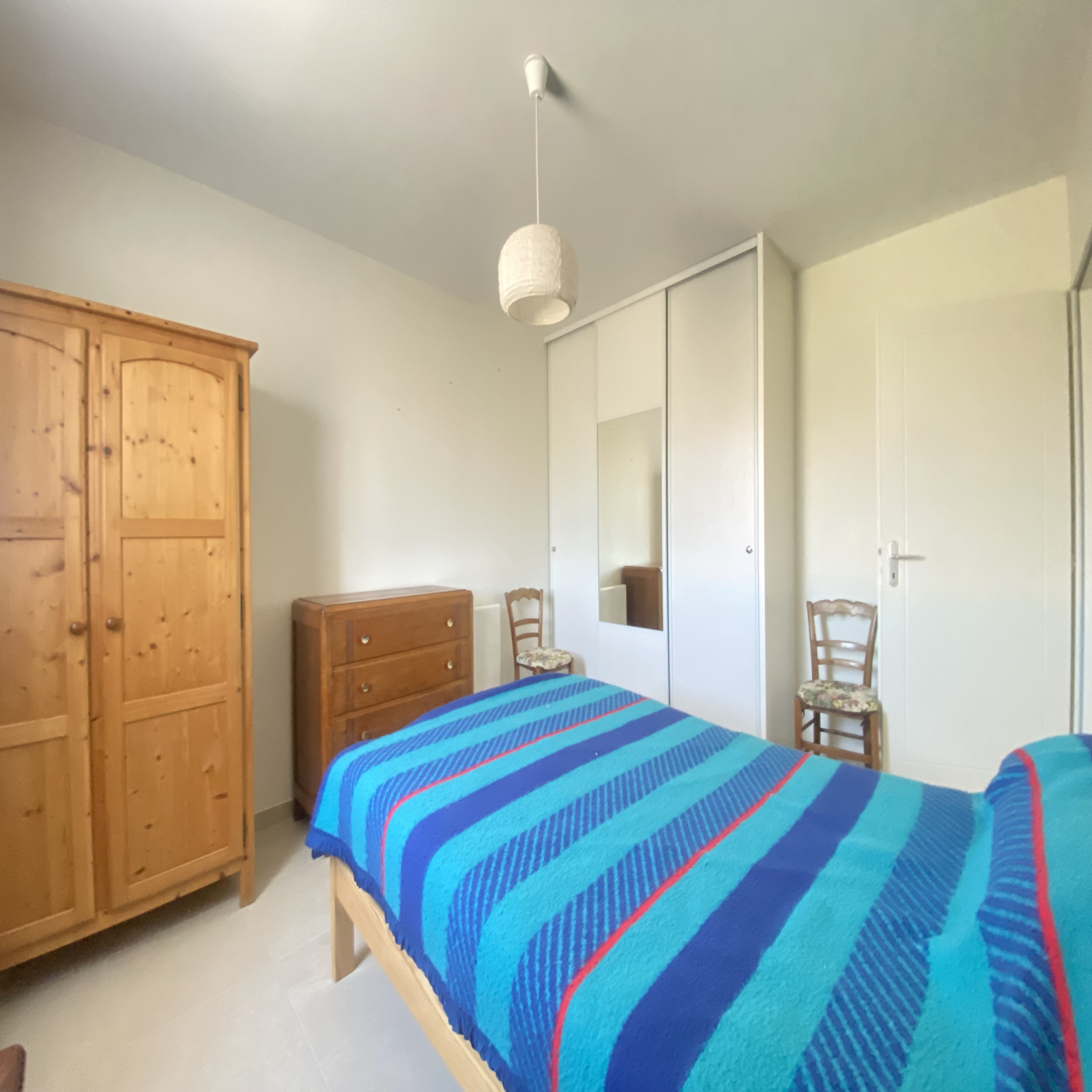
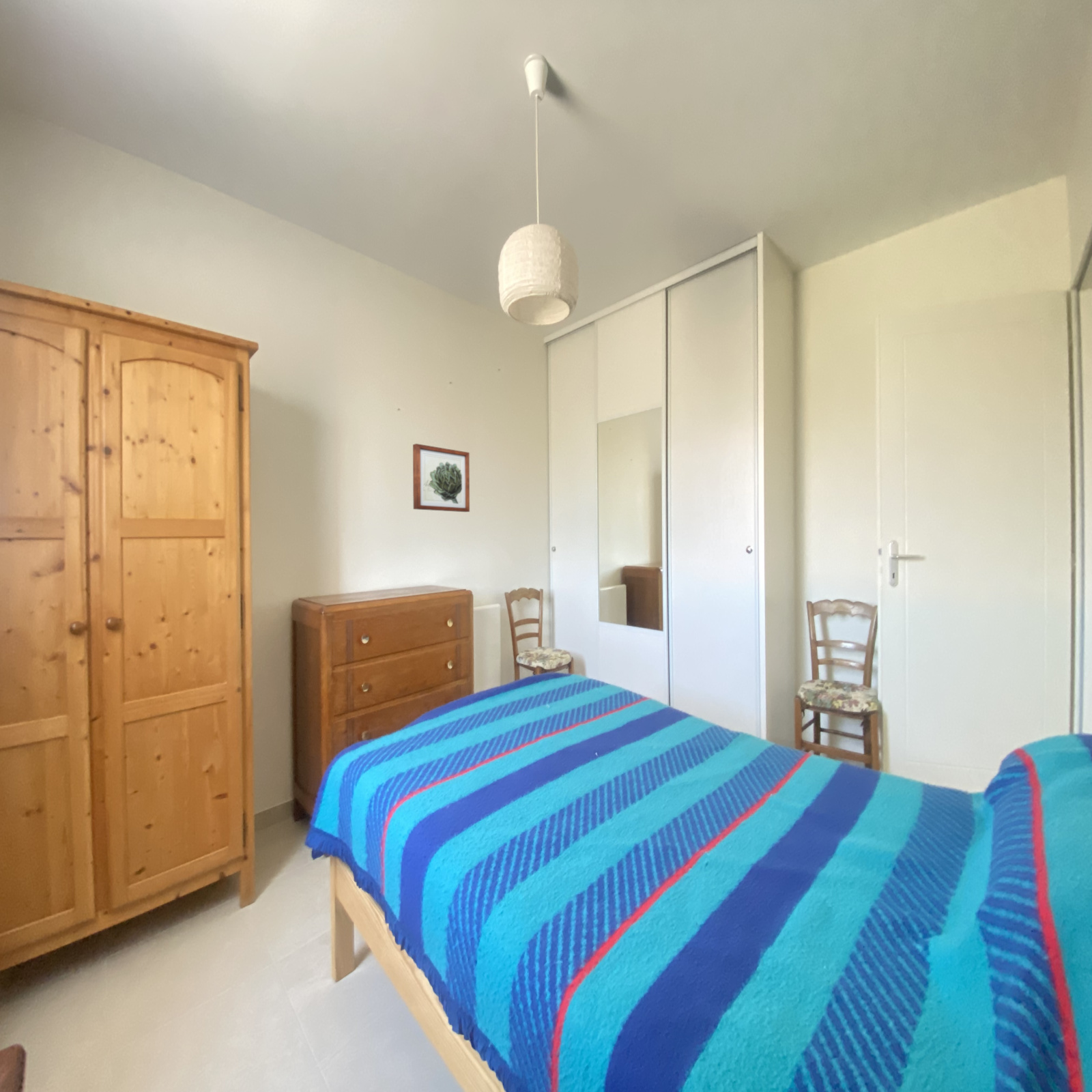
+ wall art (442, 479)
